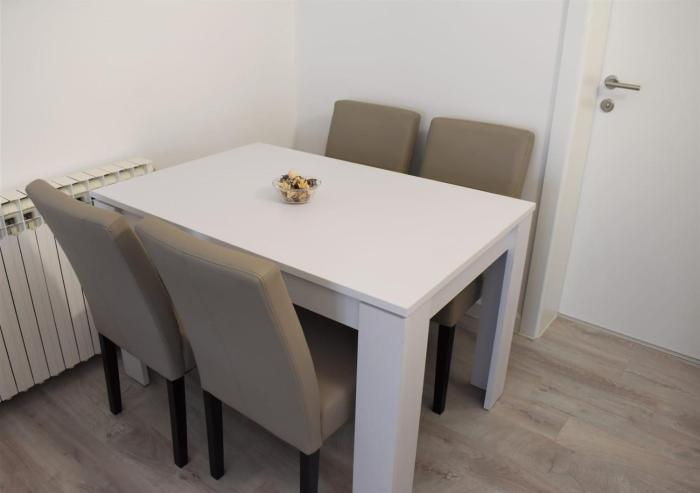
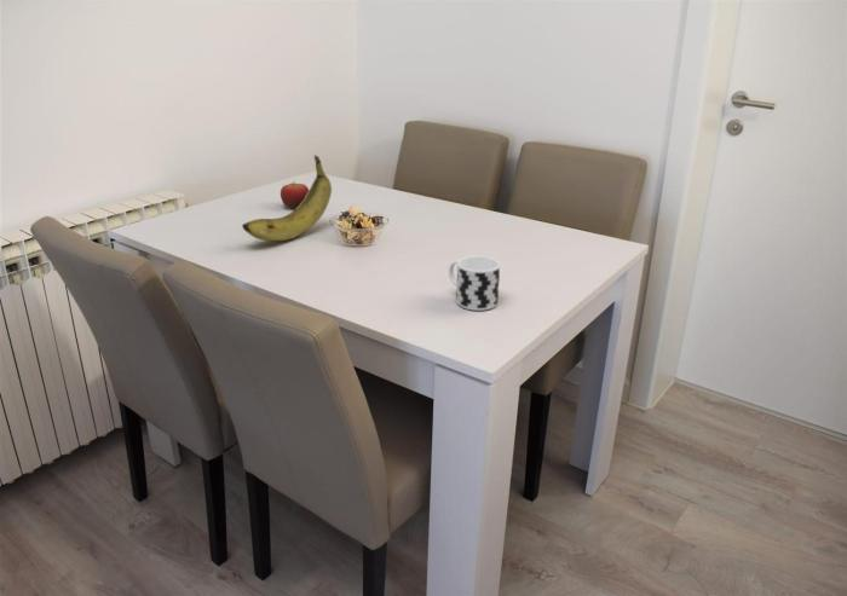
+ cup (472, 280)
+ fruit (294, 193)
+ banana (293, 210)
